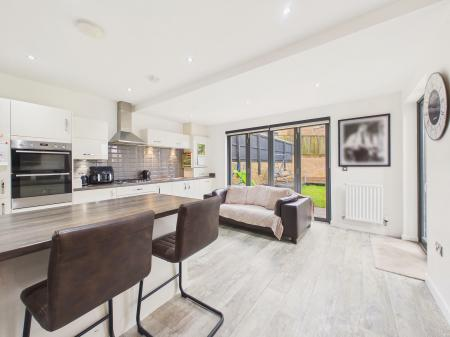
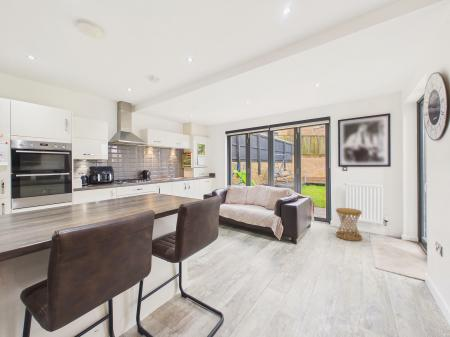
+ side table (348, 224)
